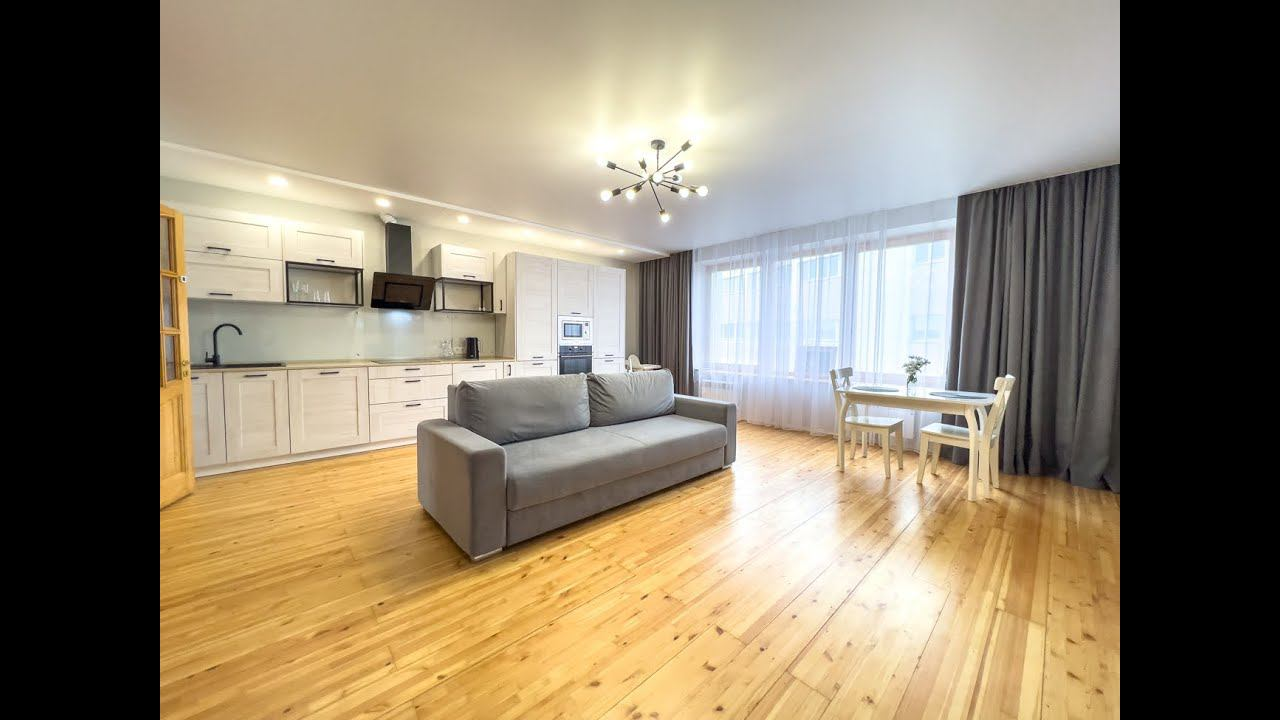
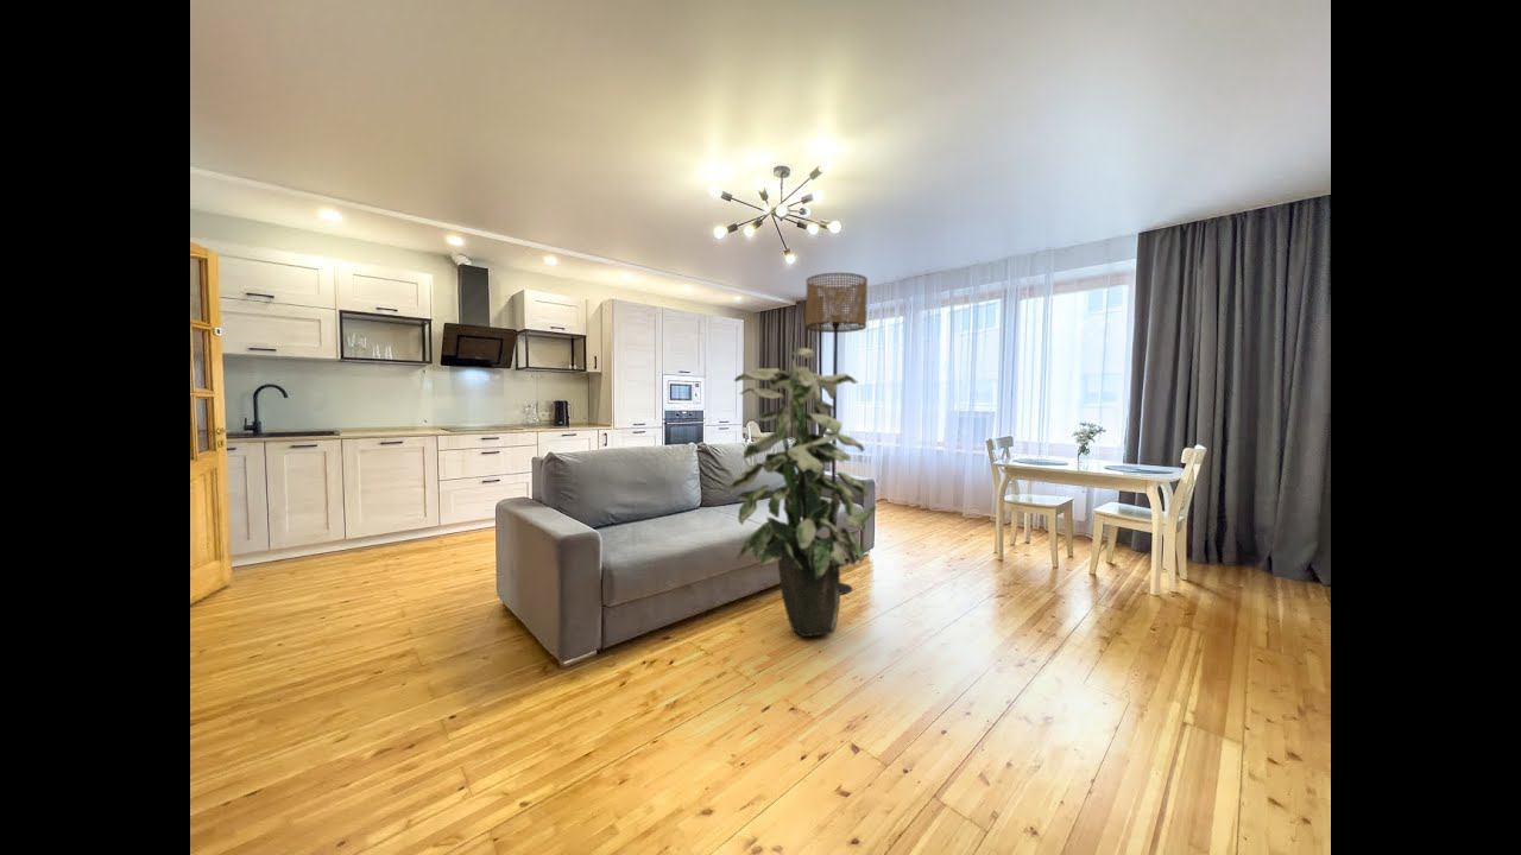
+ floor lamp (834, 439)
+ indoor plant (799, 490)
